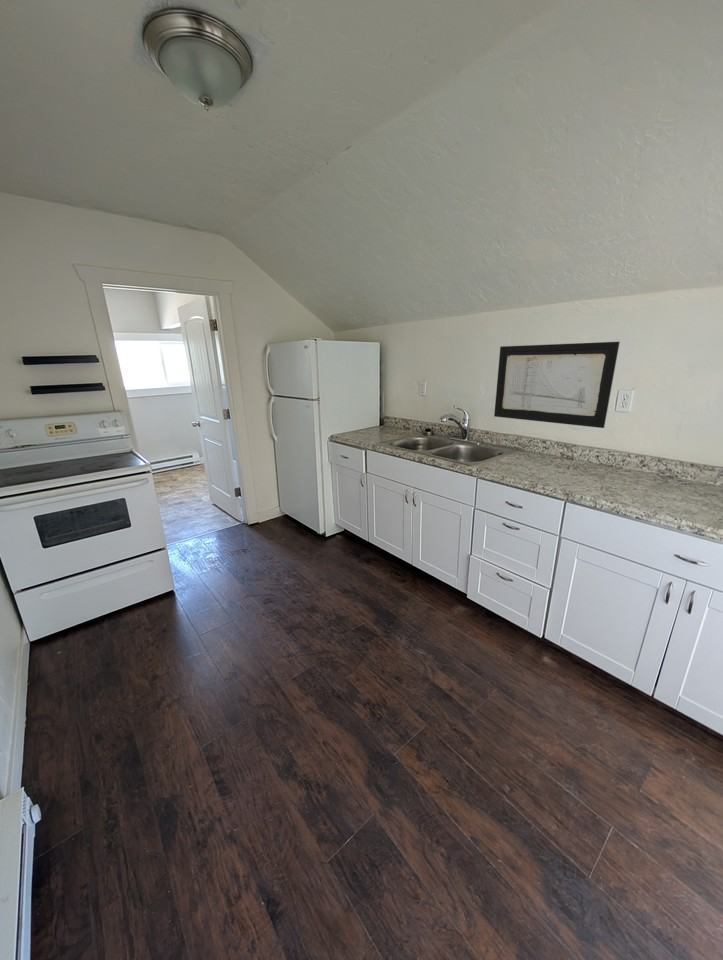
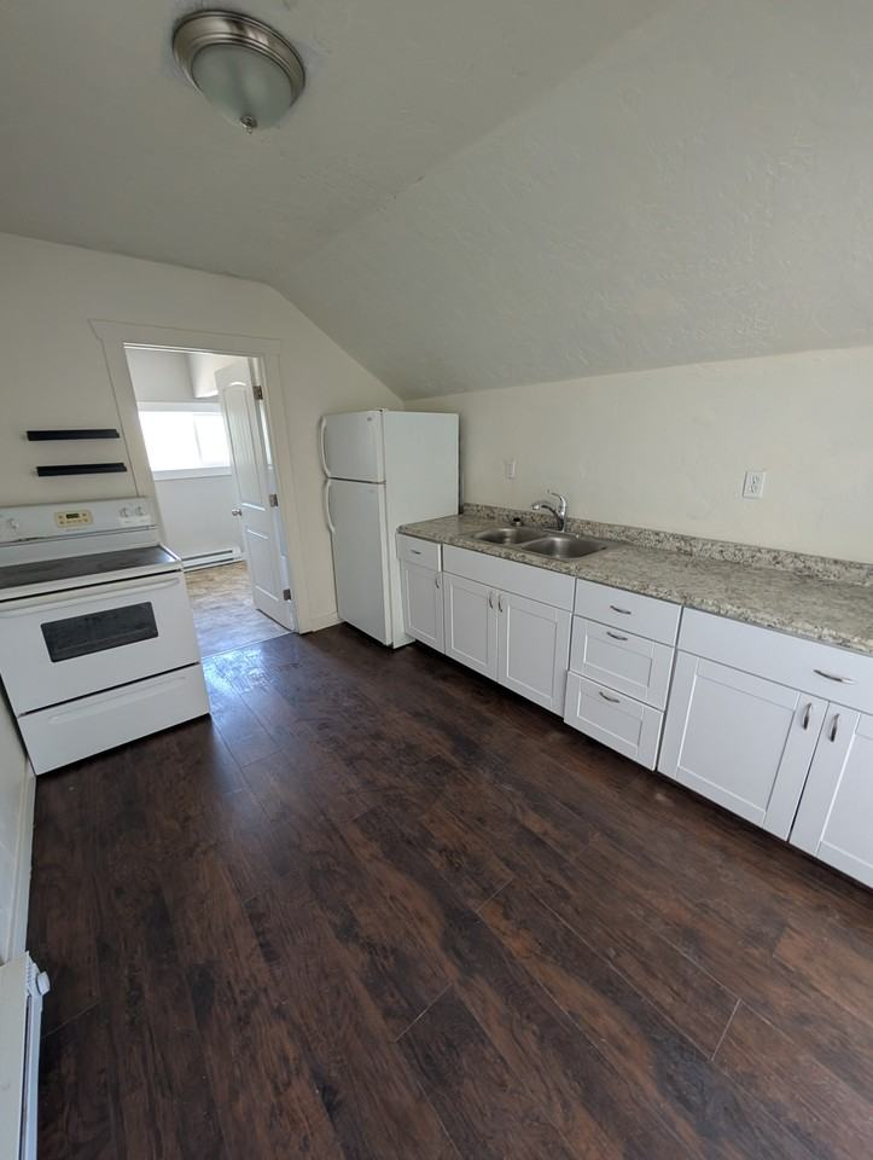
- wall art (548, 384)
